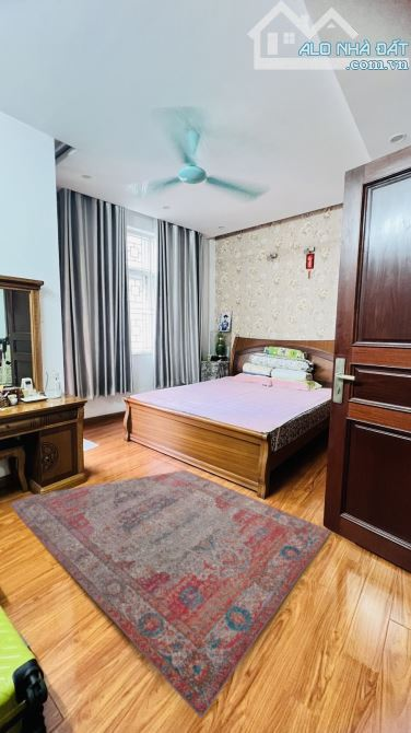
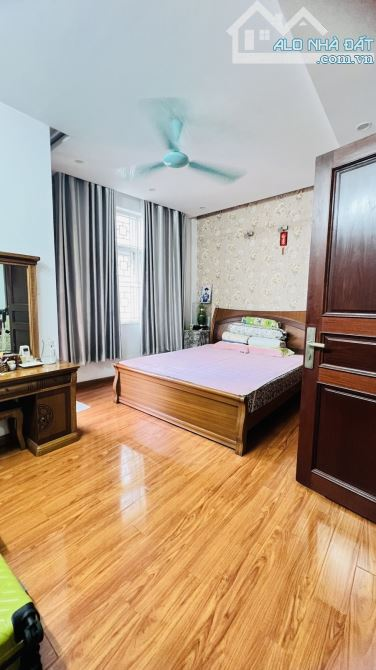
- rug (157, 516)
